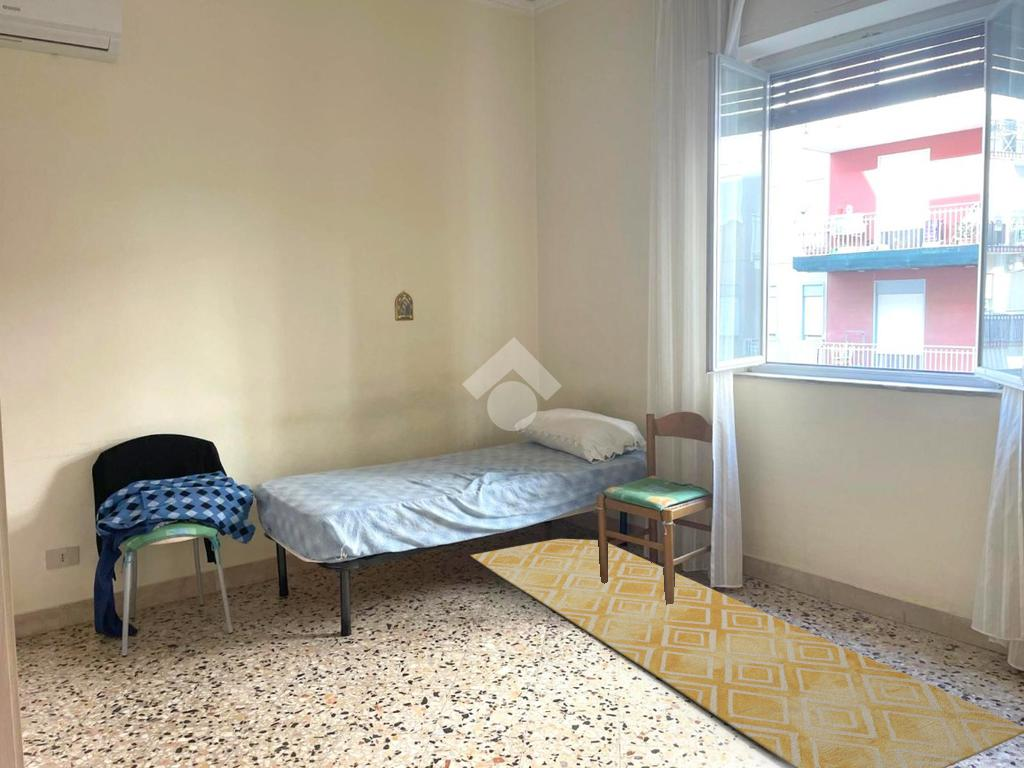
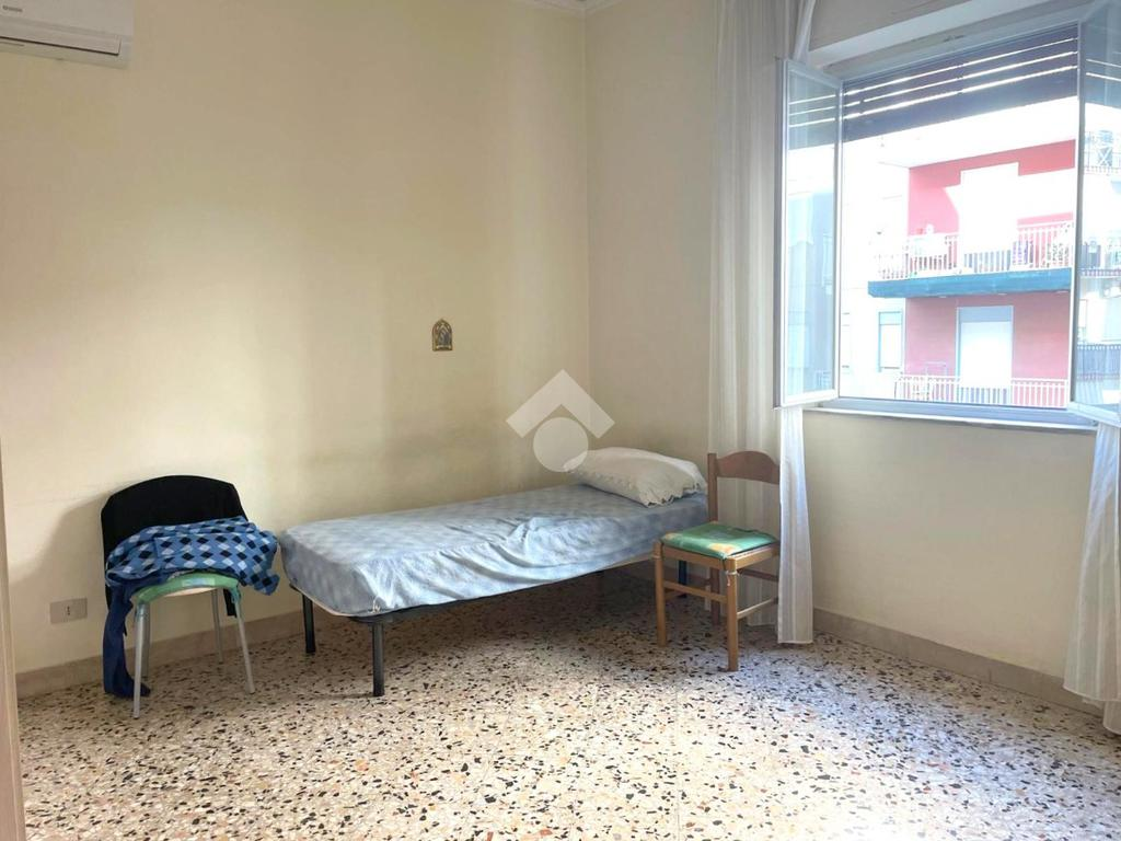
- rug (671, 618)
